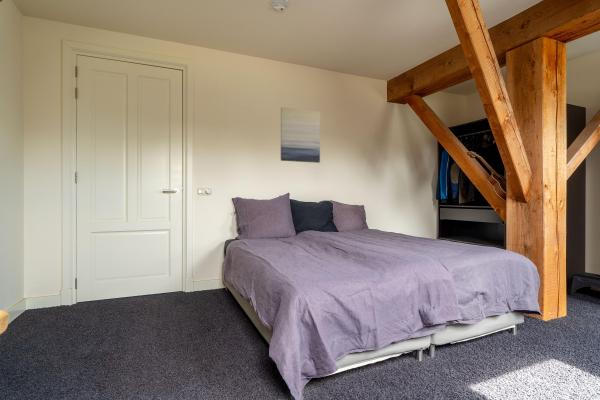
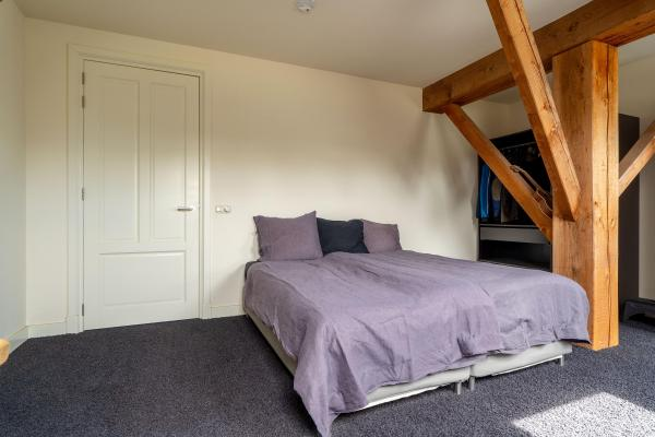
- wall art (300, 135)
